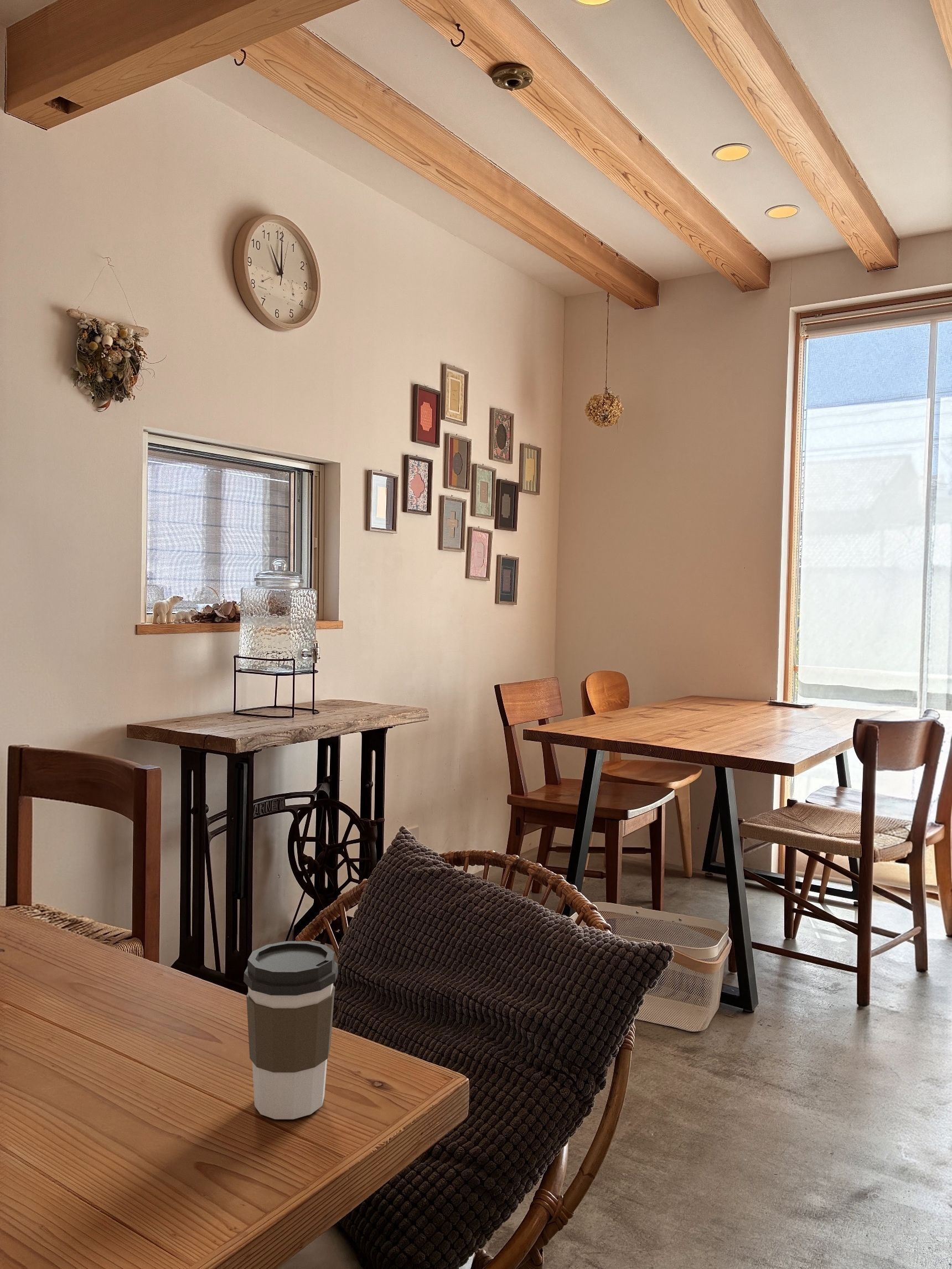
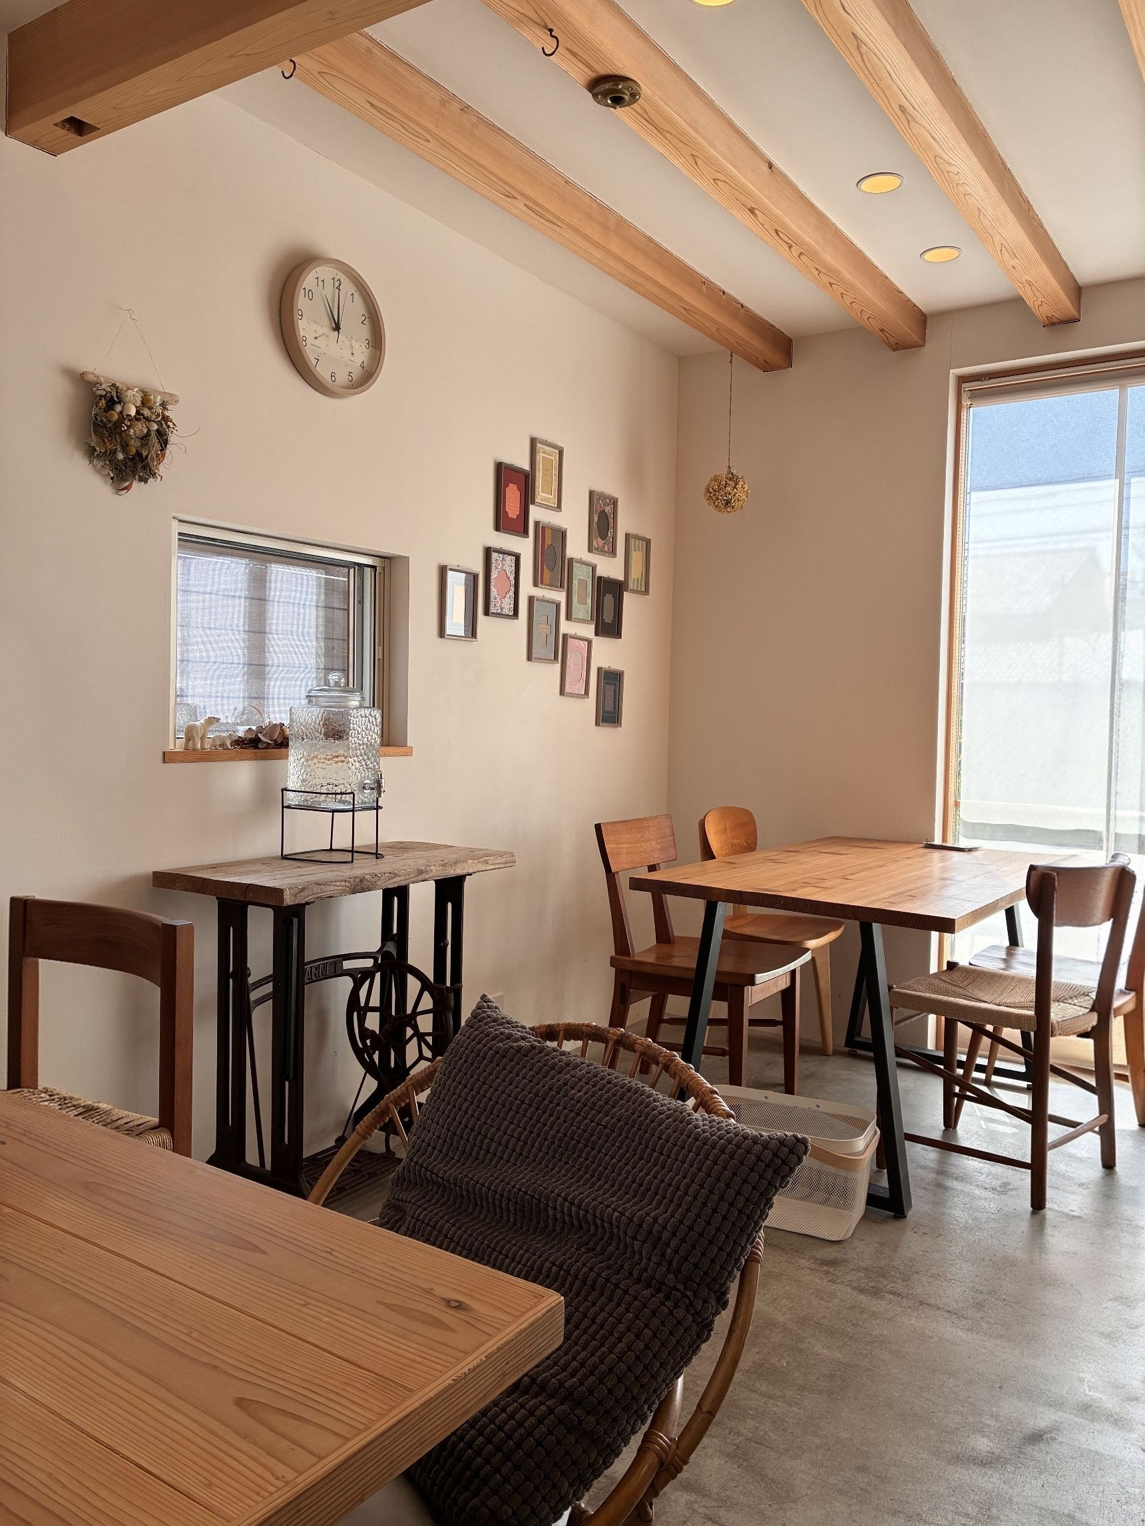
- coffee cup (291, 1028)
